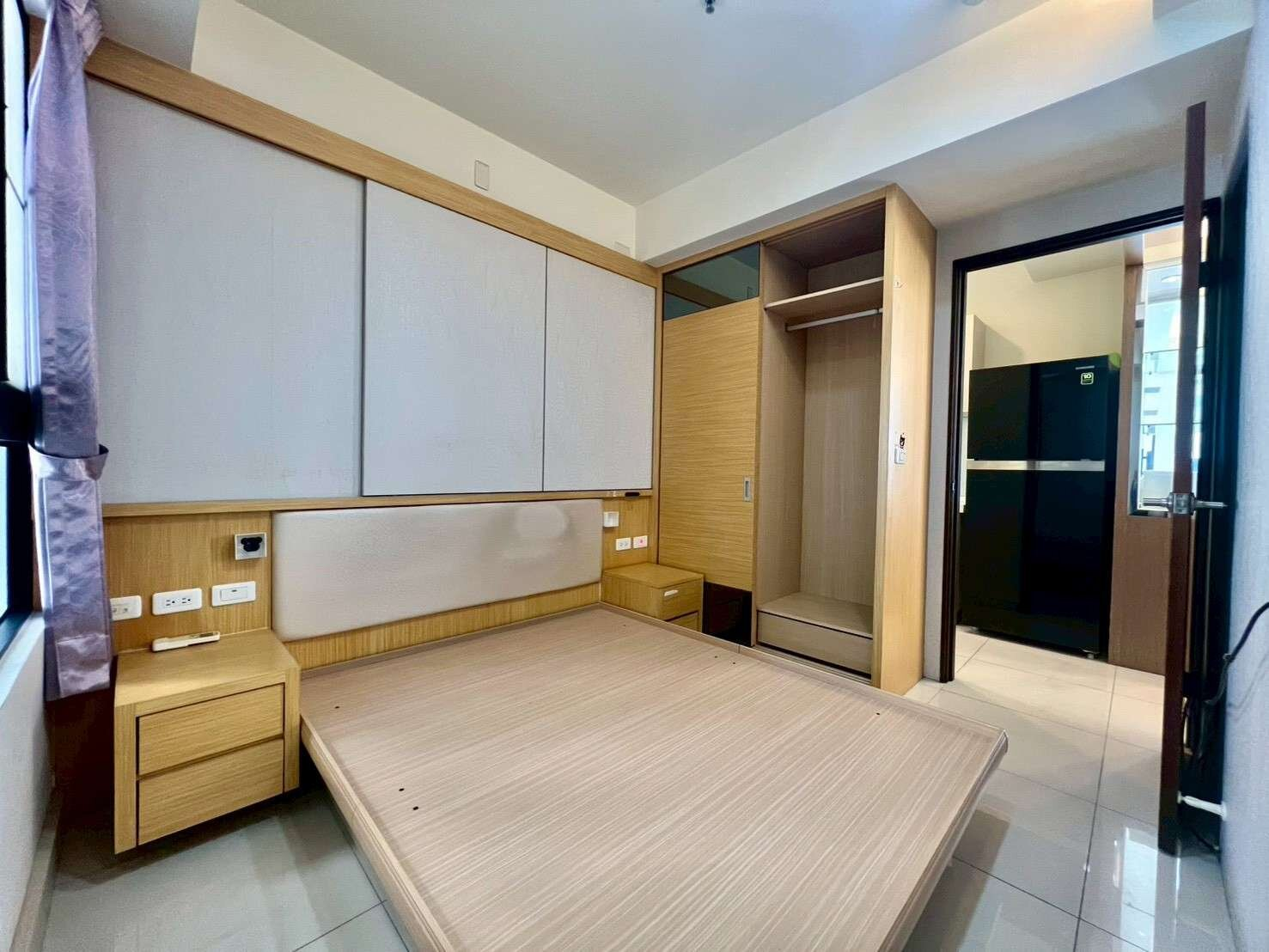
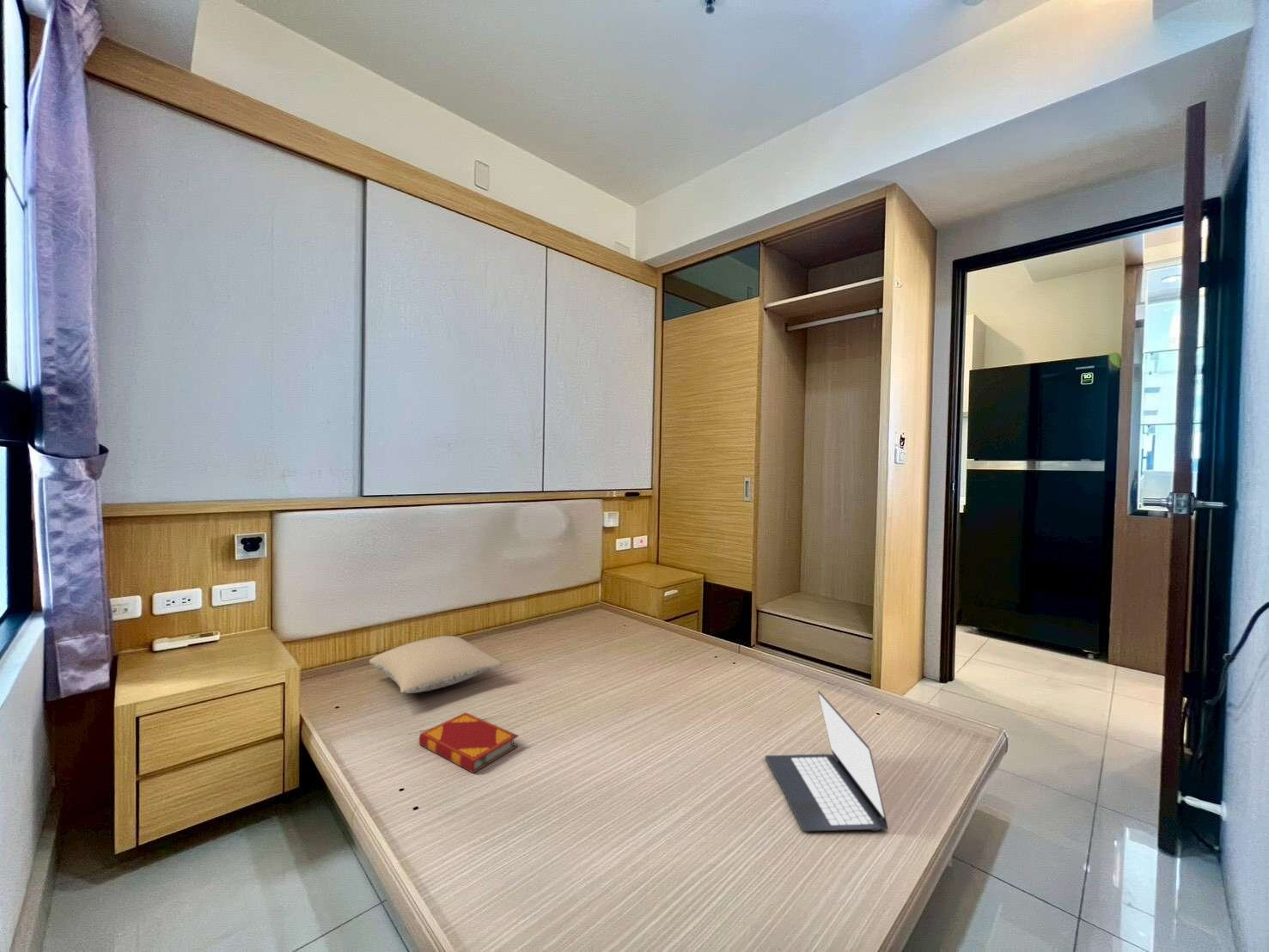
+ hardback book (468, 740)
+ laptop (821, 754)
+ pillow (435, 662)
